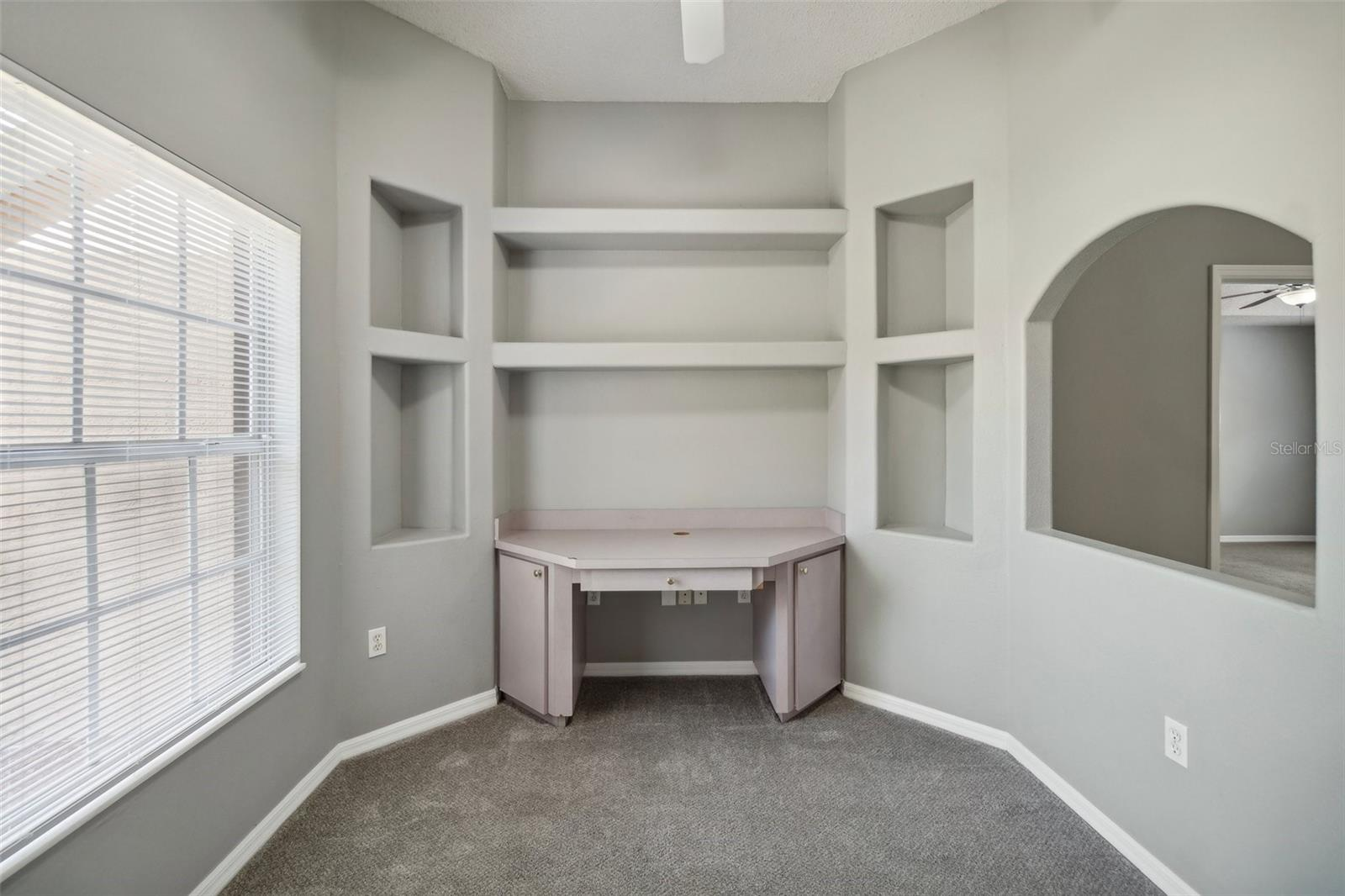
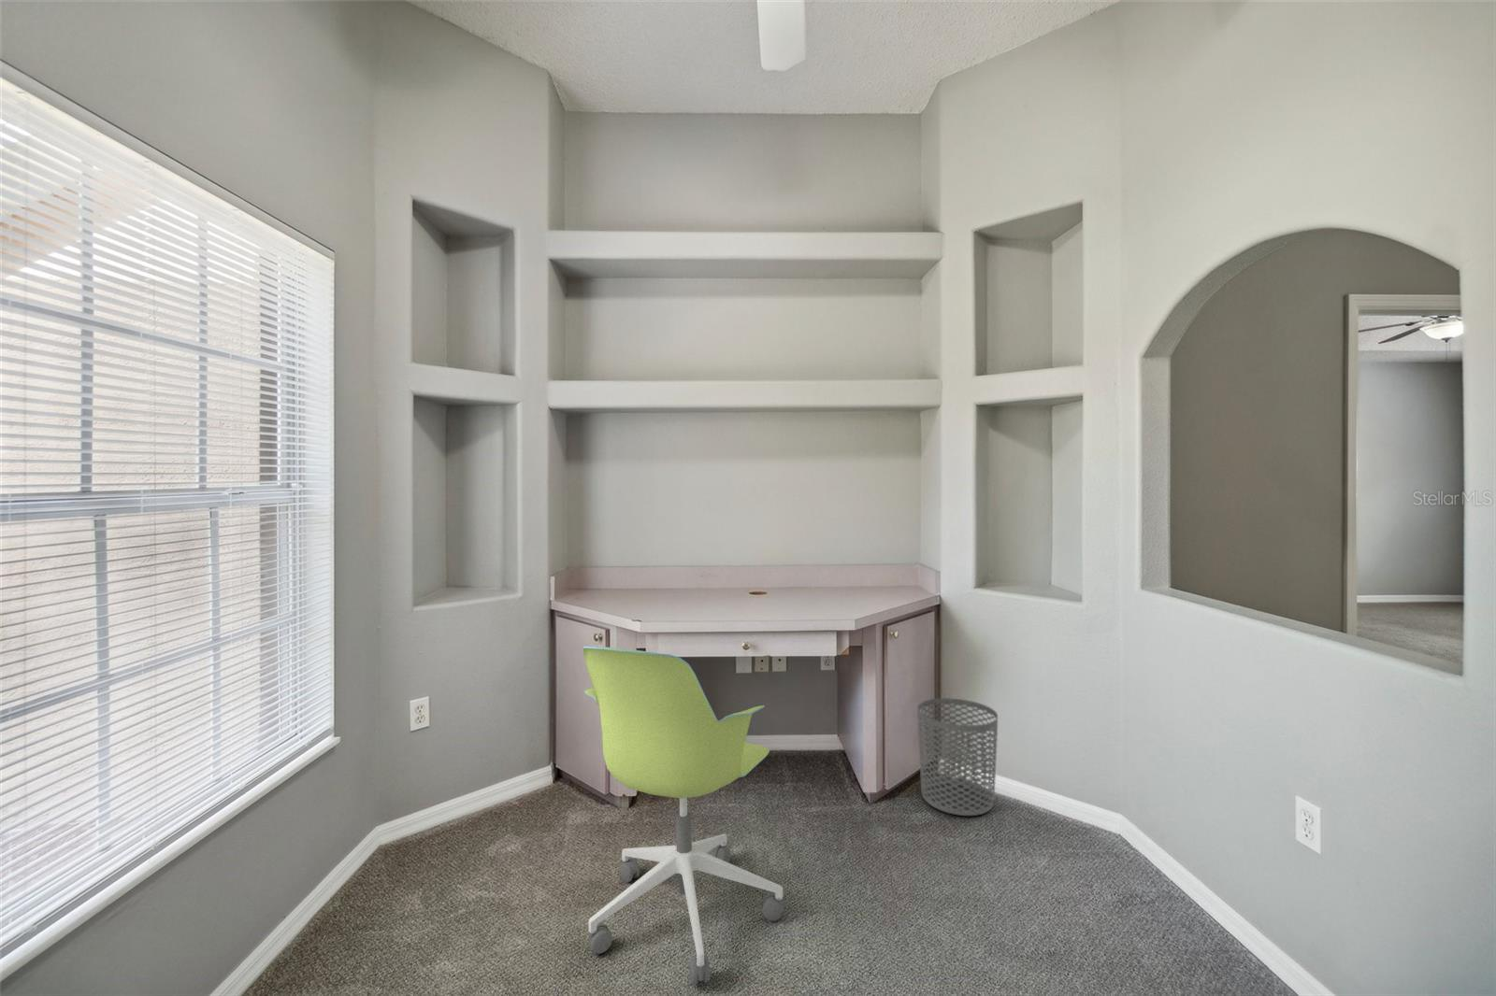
+ waste bin (957, 755)
+ office chair (681, 771)
